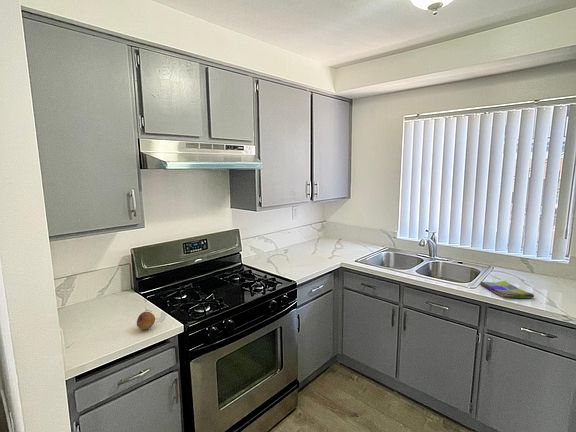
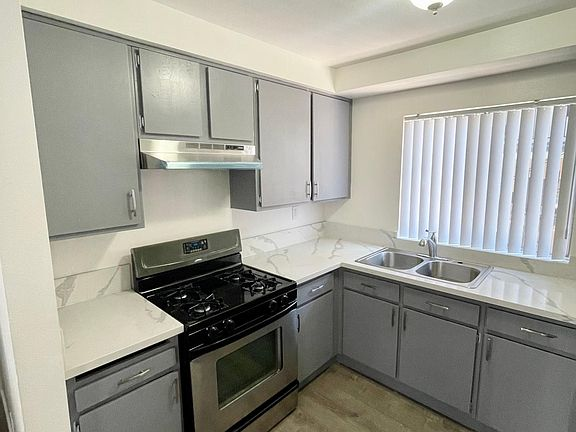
- dish towel (505, 288)
- fruit (145, 320)
